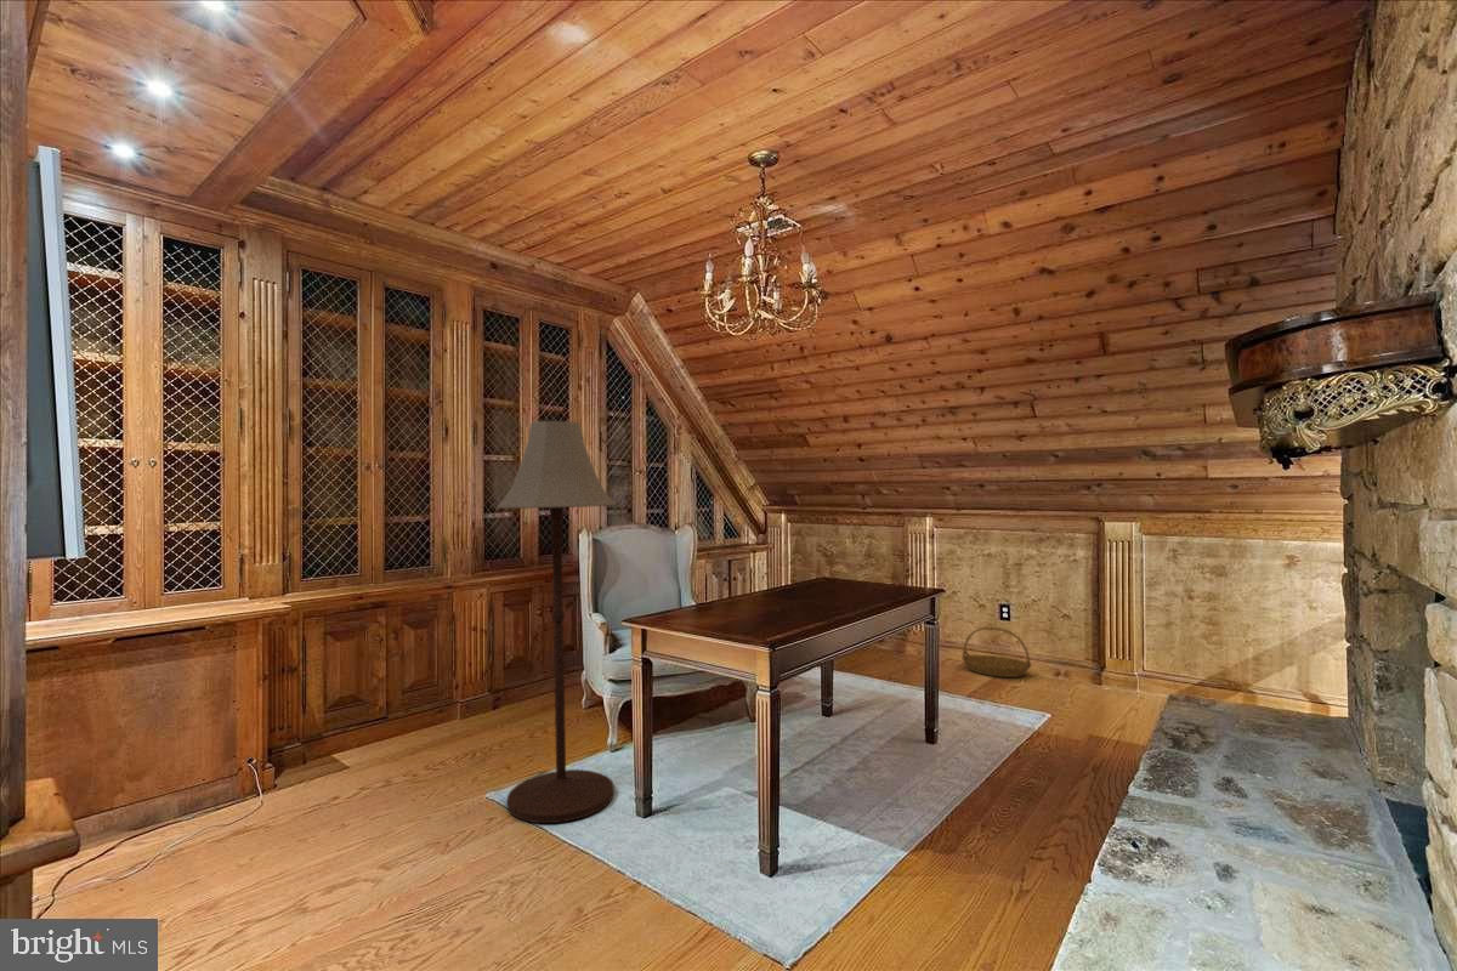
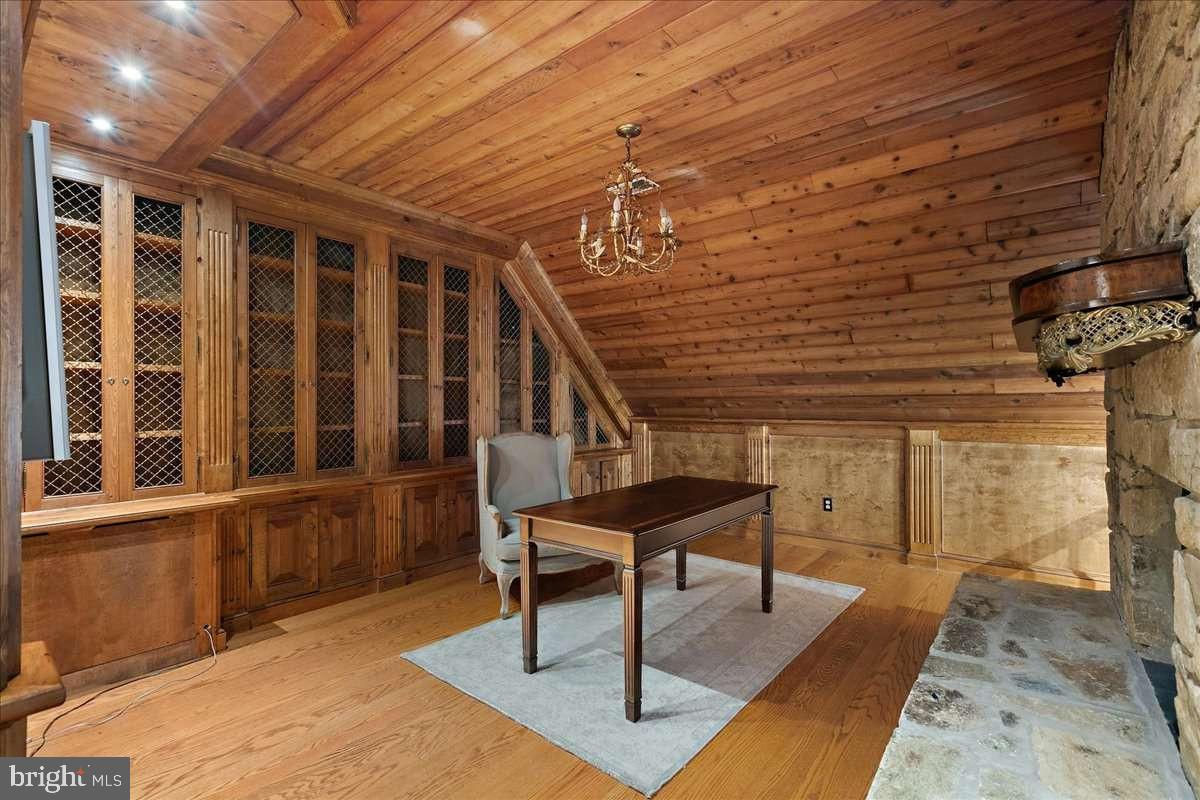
- basket (994, 655)
- floor lamp (557, 611)
